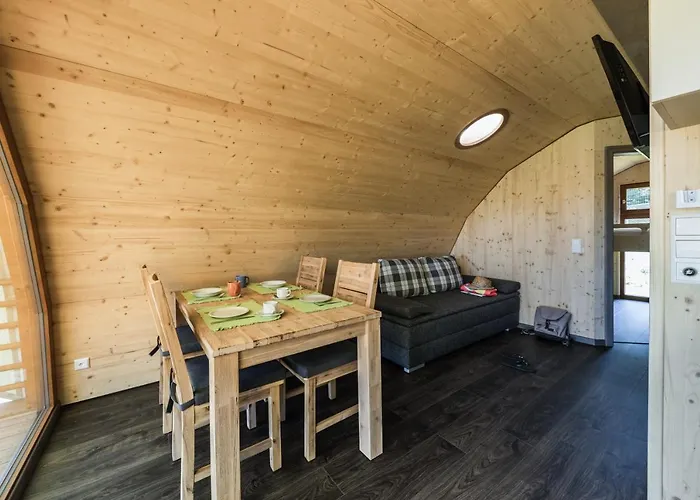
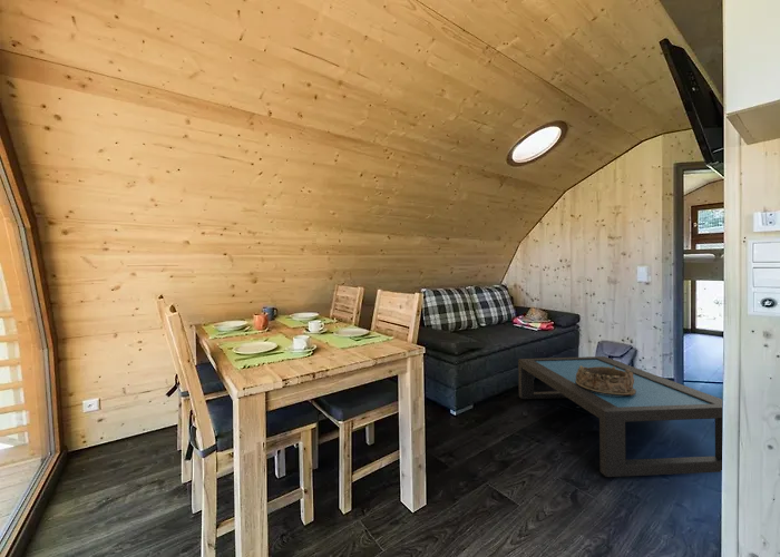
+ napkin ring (604, 378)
+ coffee table (605, 402)
